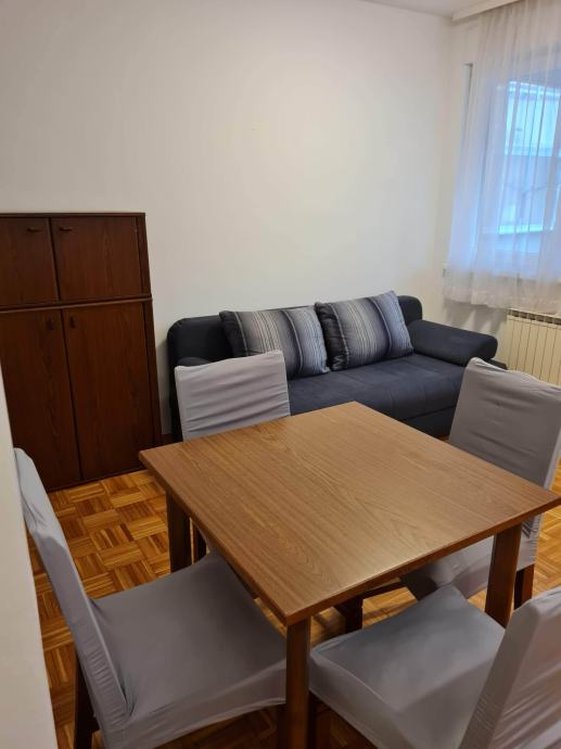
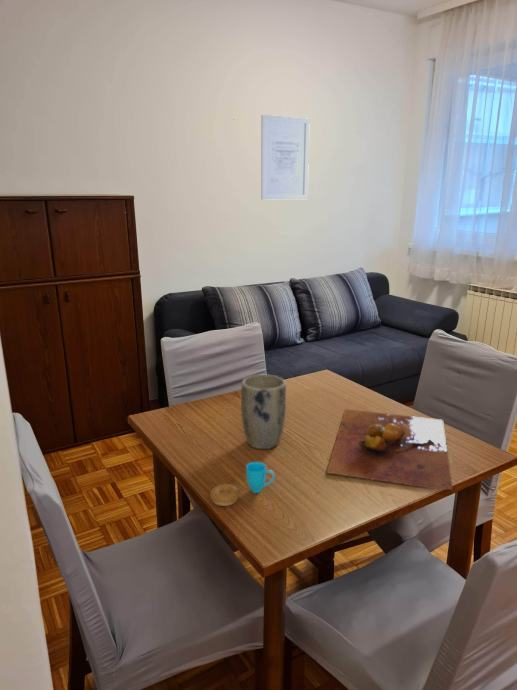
+ plant pot (263, 412)
+ wall art (285, 158)
+ cup (247, 482)
+ cutting board (391, 435)
